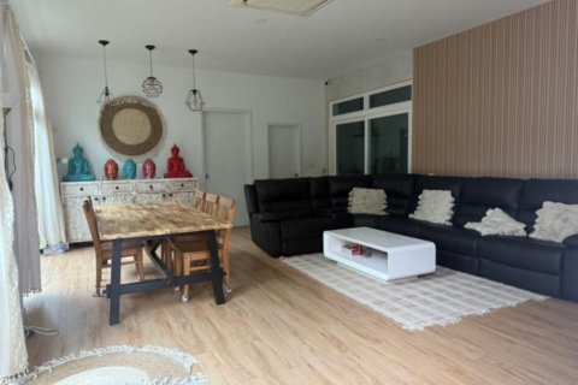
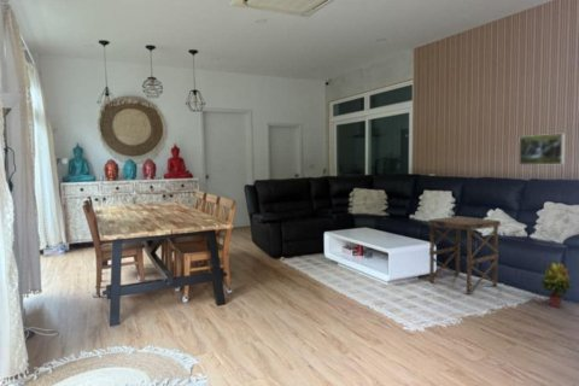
+ potted plant (556, 283)
+ side table (467, 252)
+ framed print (540, 150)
